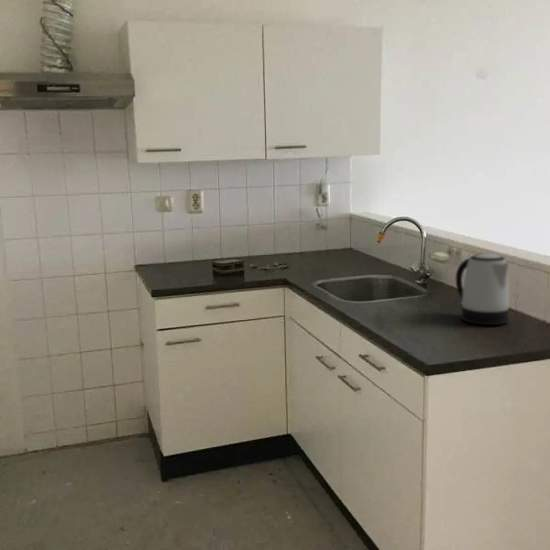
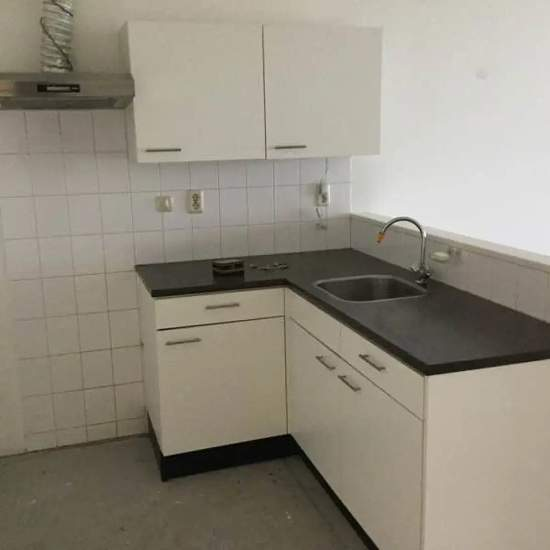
- kettle (480, 286)
